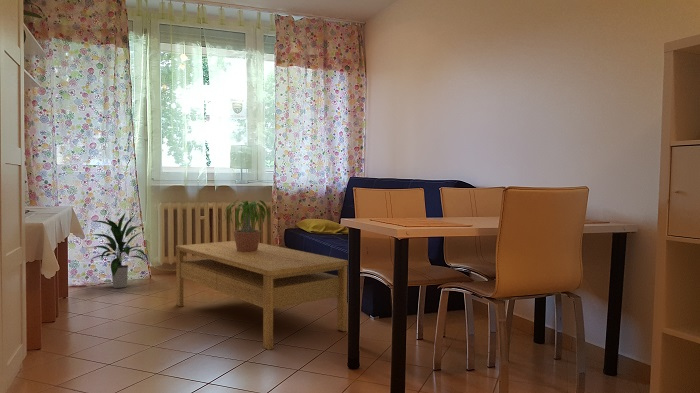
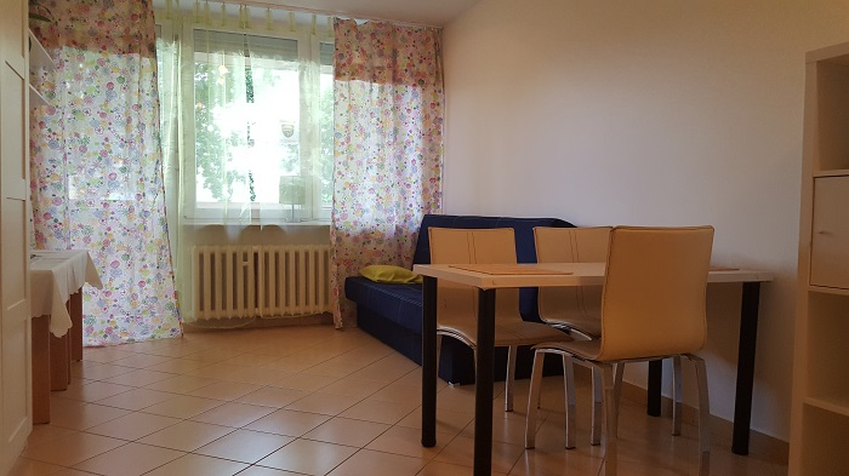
- indoor plant (117, 250)
- potted plant (245, 224)
- coffee table (254, 284)
